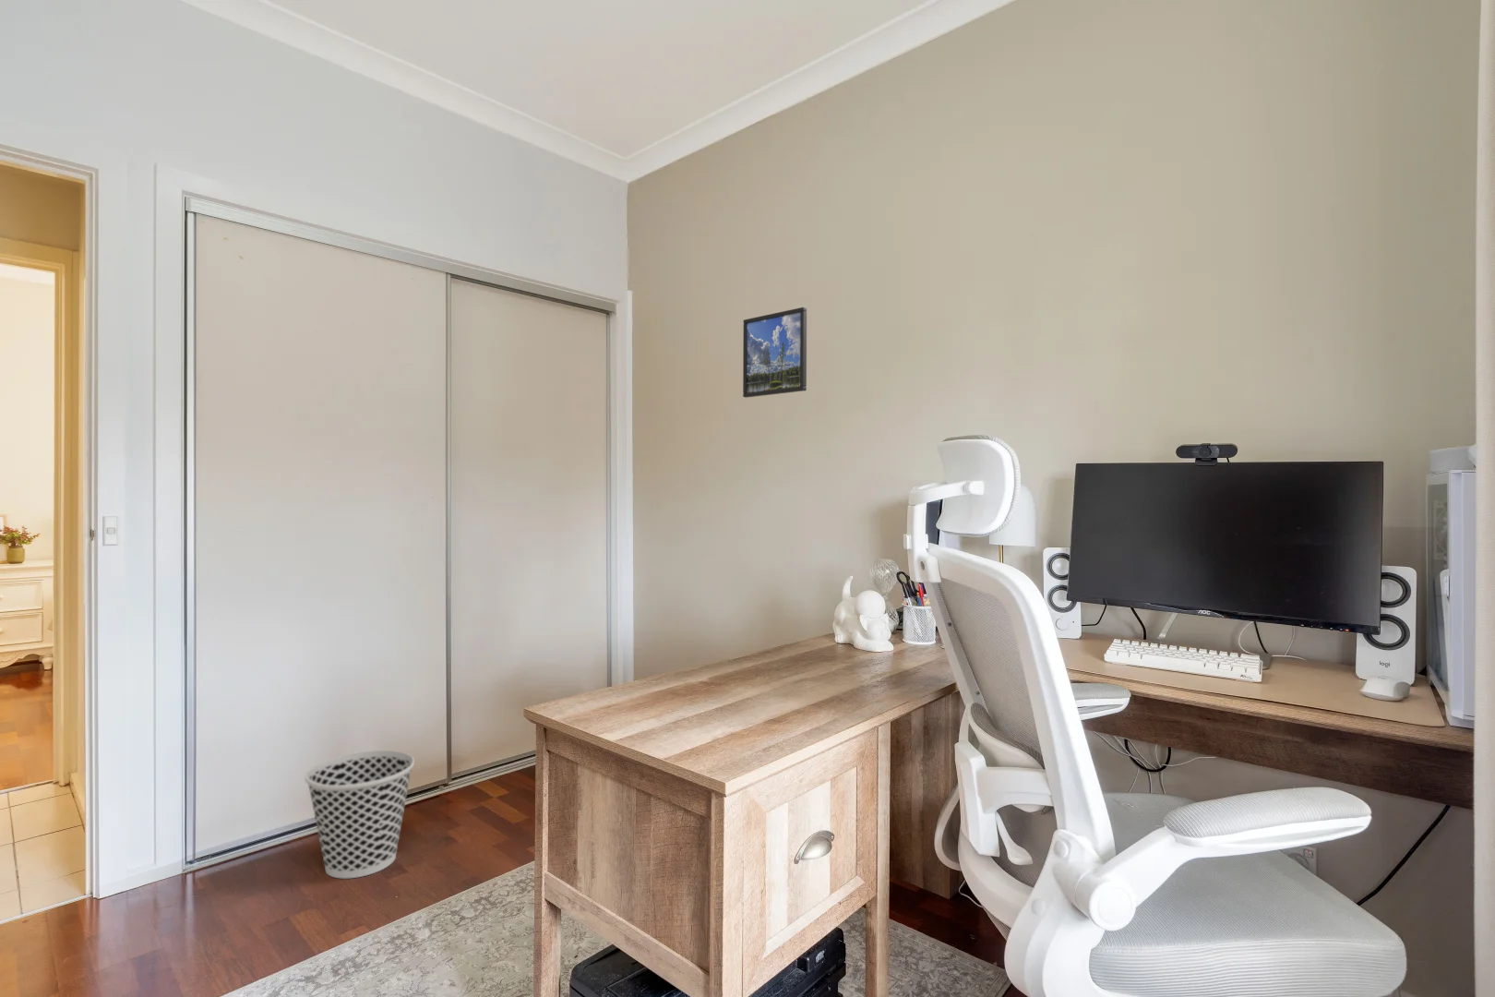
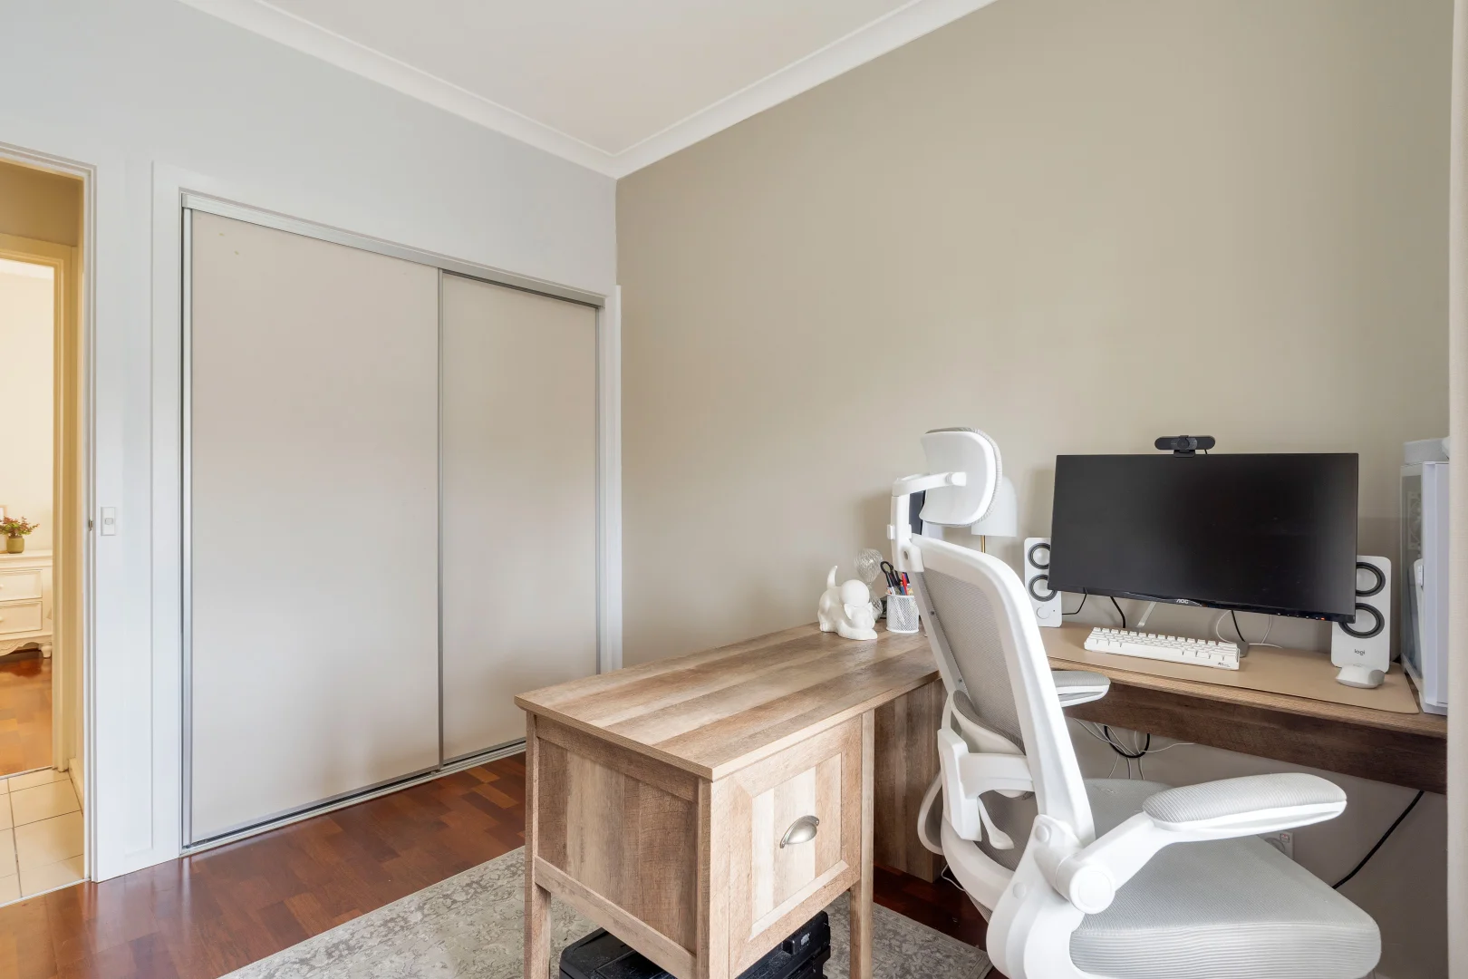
- wastebasket (360, 815)
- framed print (773, 354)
